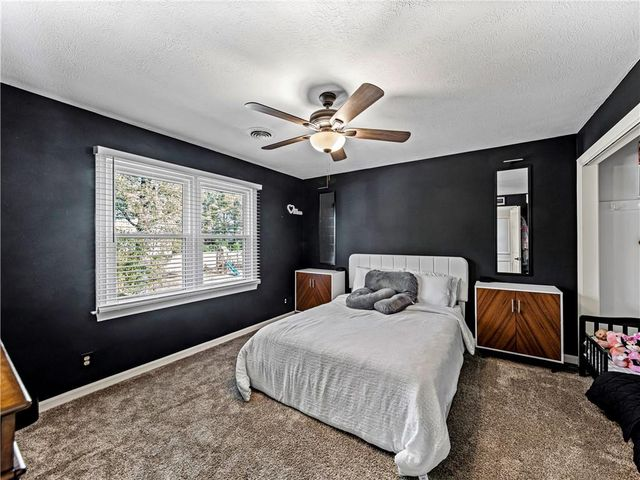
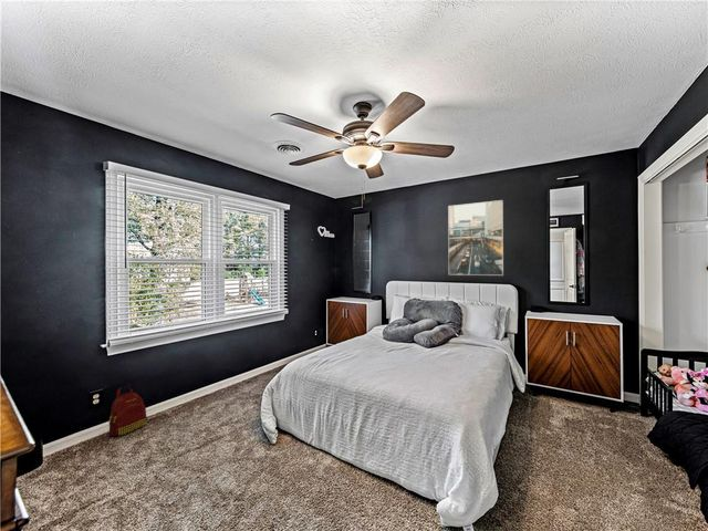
+ backpack (127, 408)
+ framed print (475, 239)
